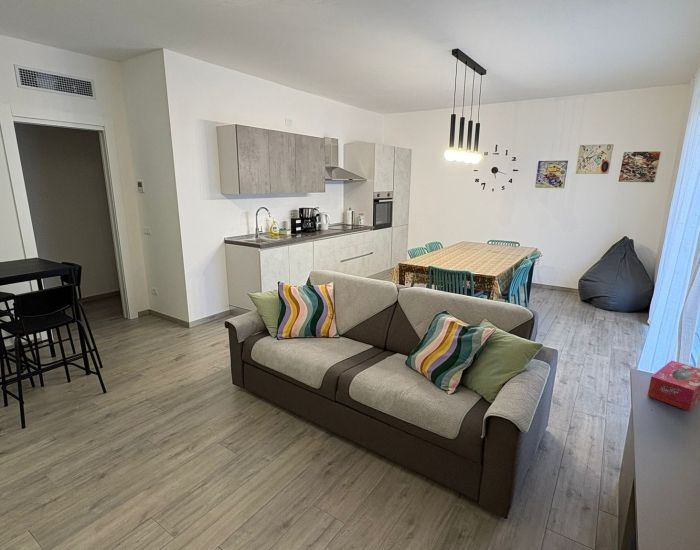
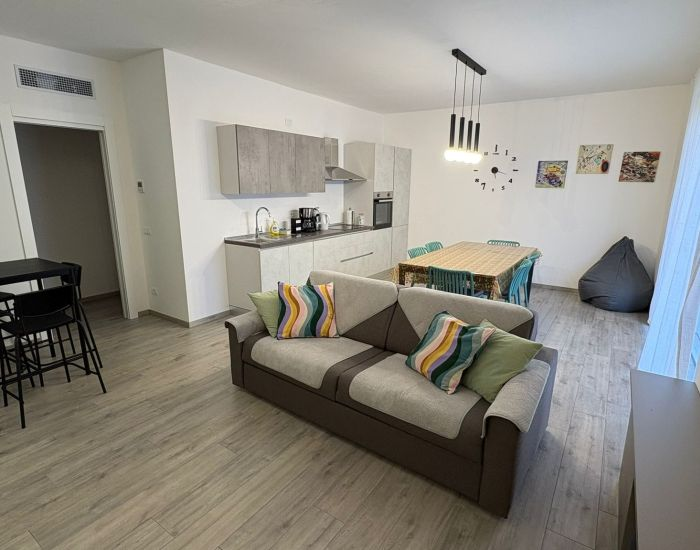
- tissue box (679, 383)
